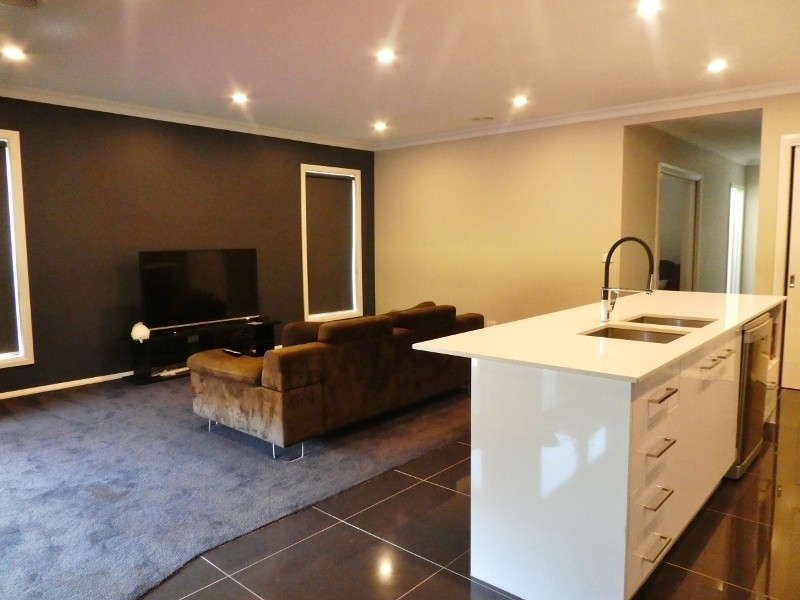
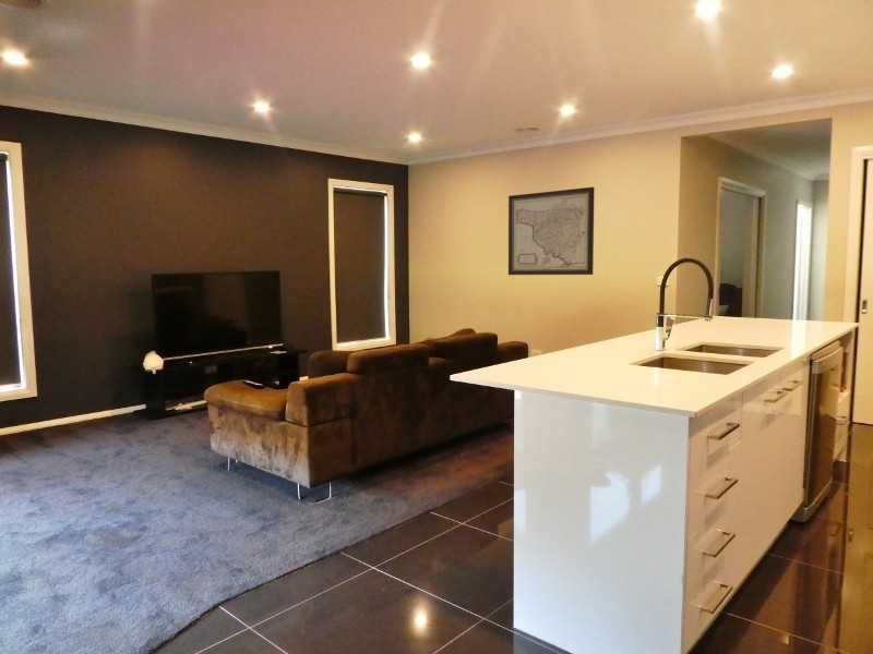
+ wall art (549, 233)
